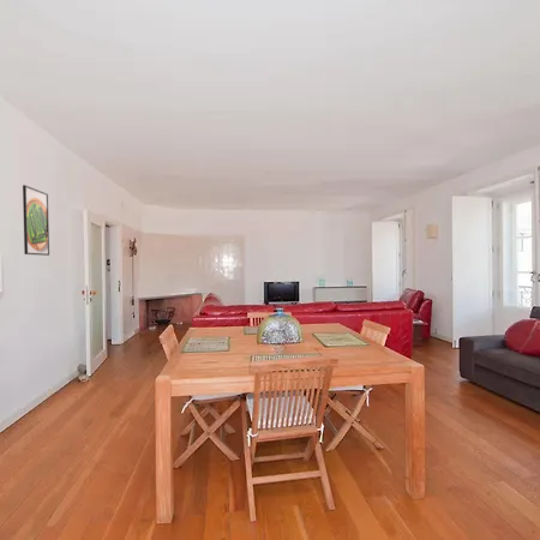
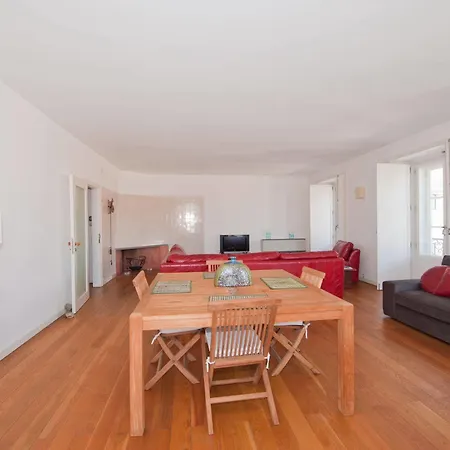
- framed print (36, 222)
